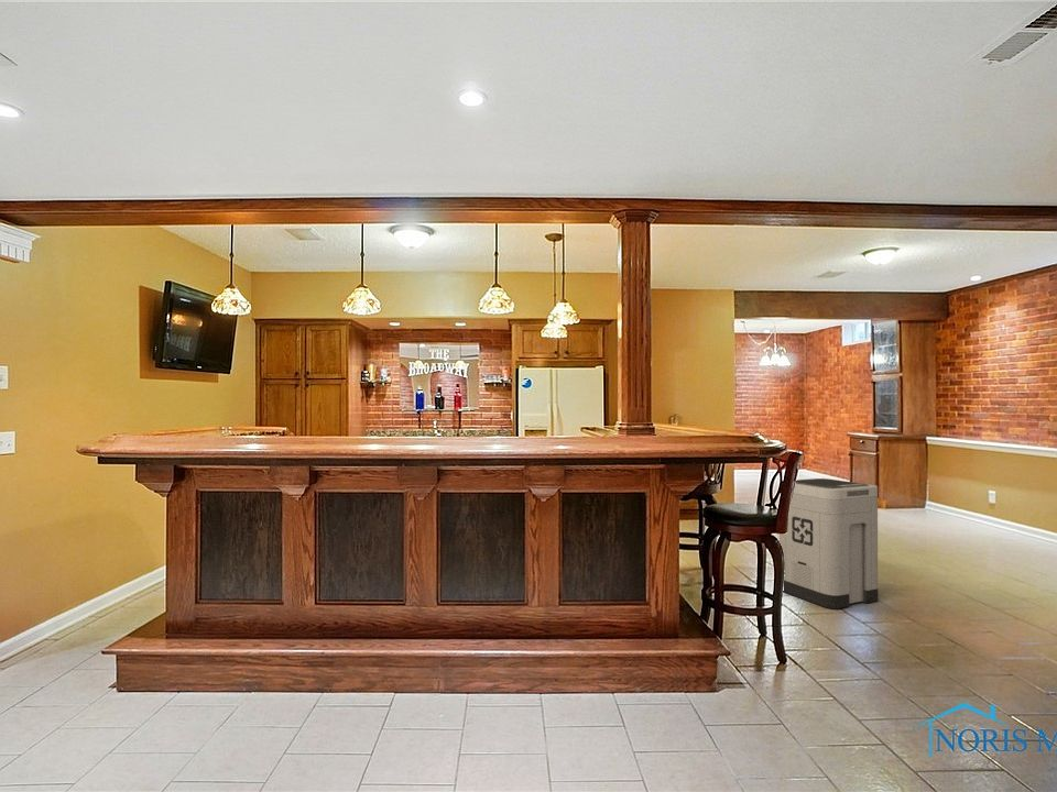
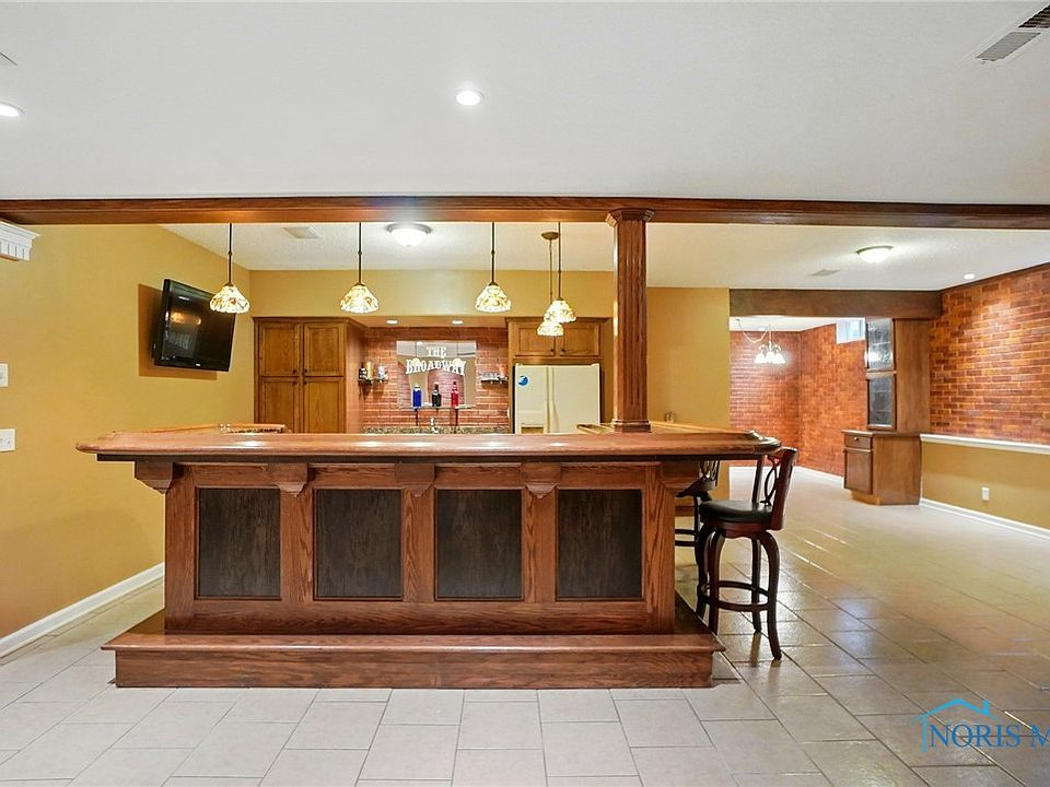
- trash can (827, 539)
